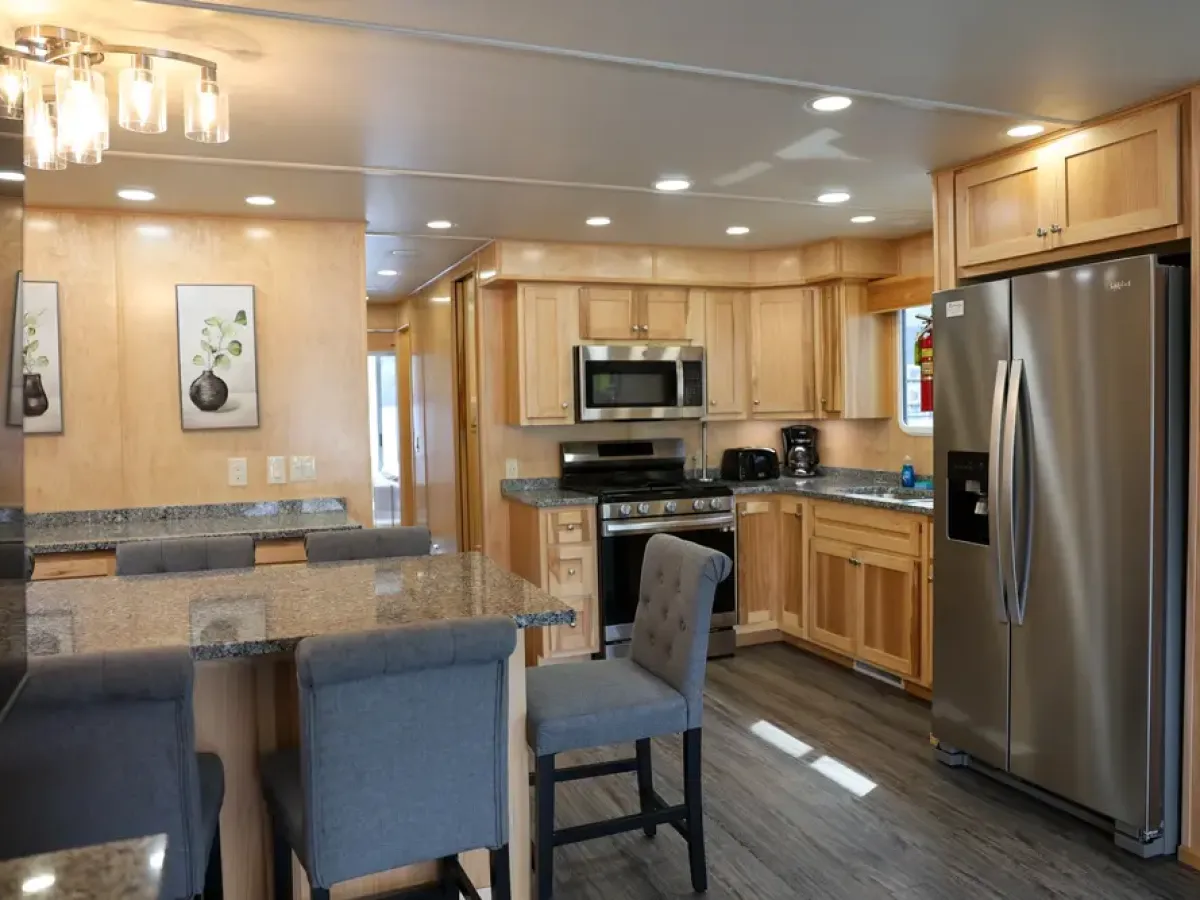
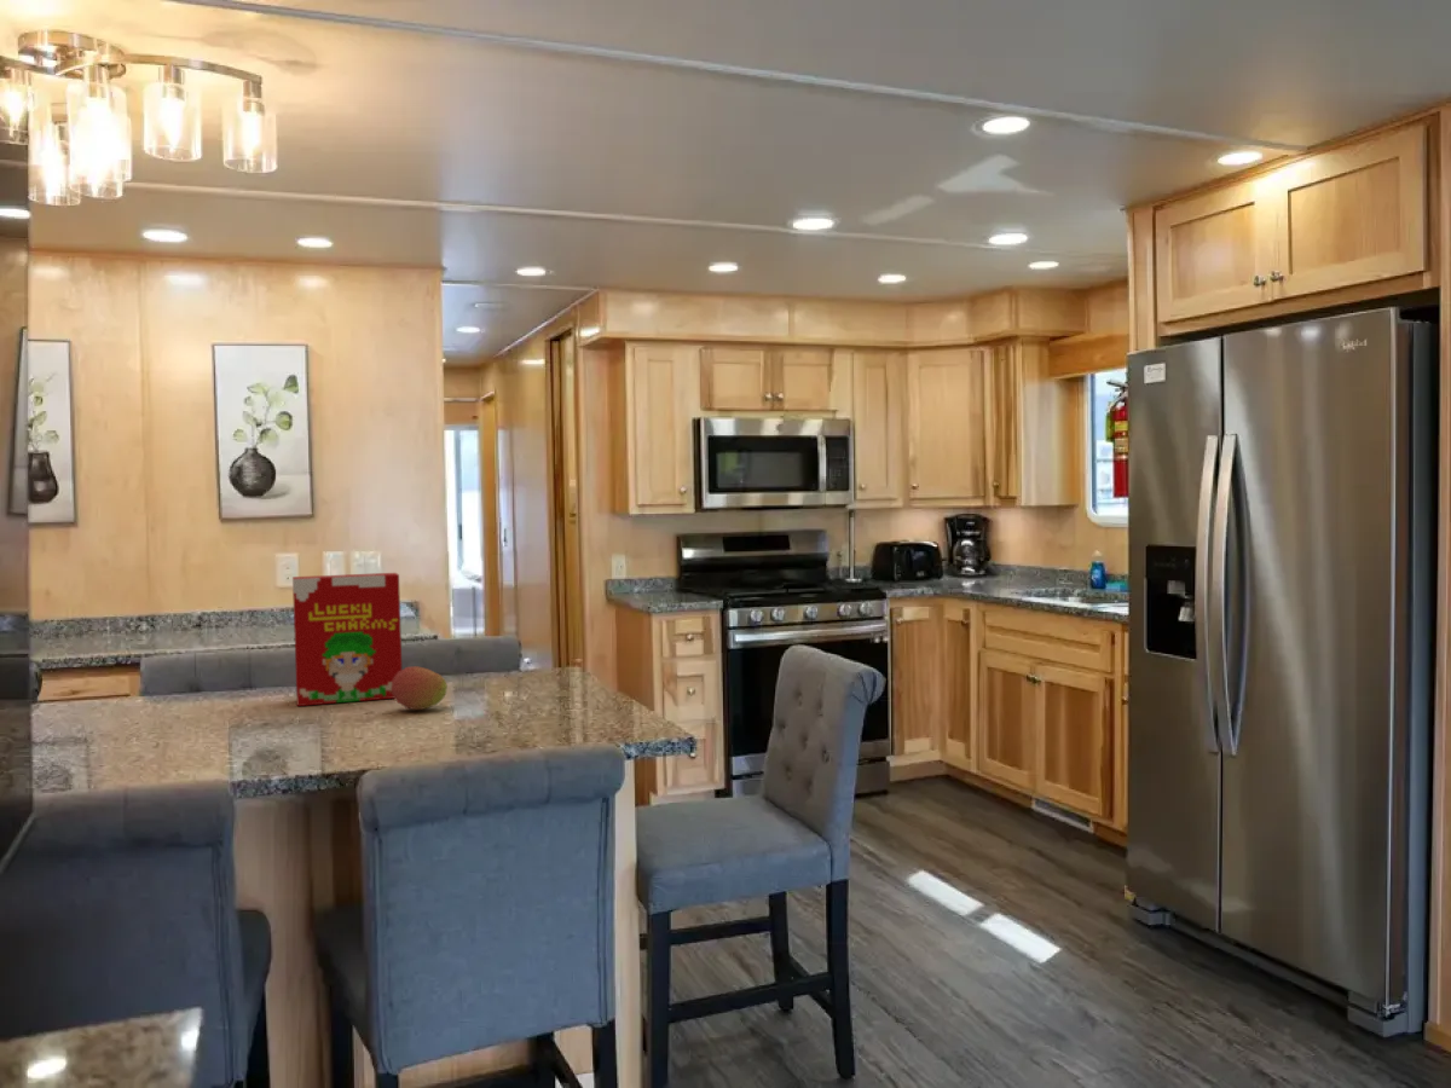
+ fruit (417, 688)
+ cereal box (347, 637)
